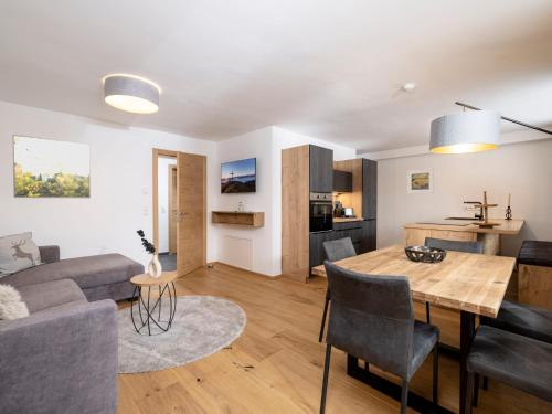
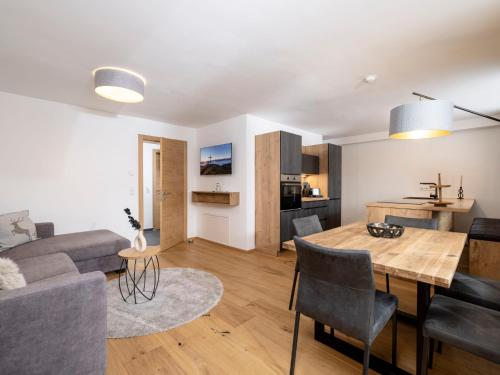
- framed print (54, 169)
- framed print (420, 181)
